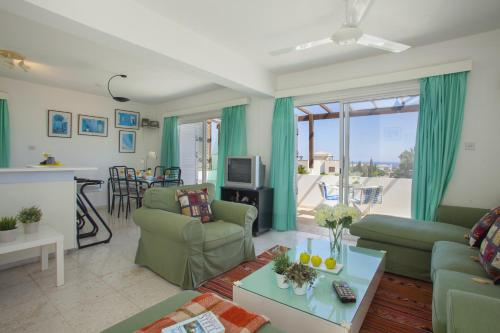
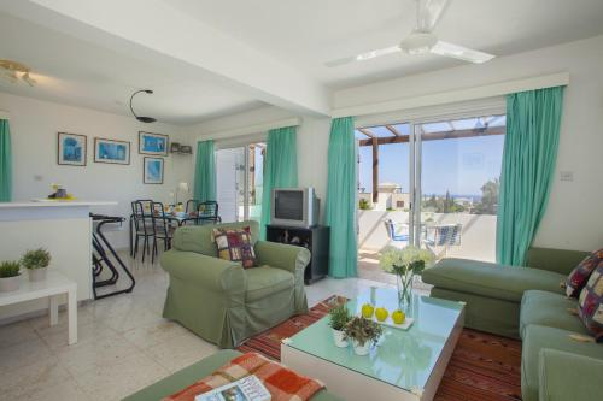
- remote control (343, 290)
